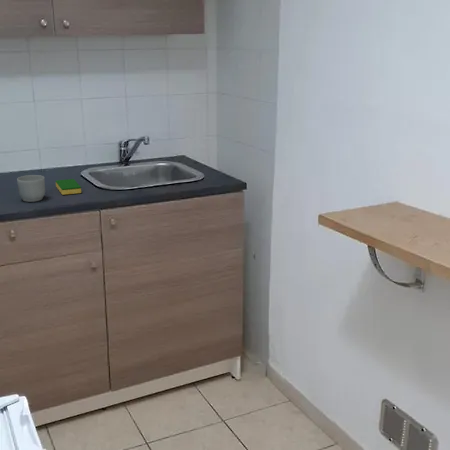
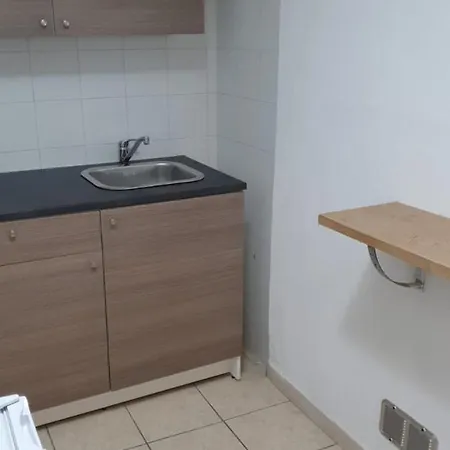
- mug (31, 187)
- dish sponge (68, 186)
